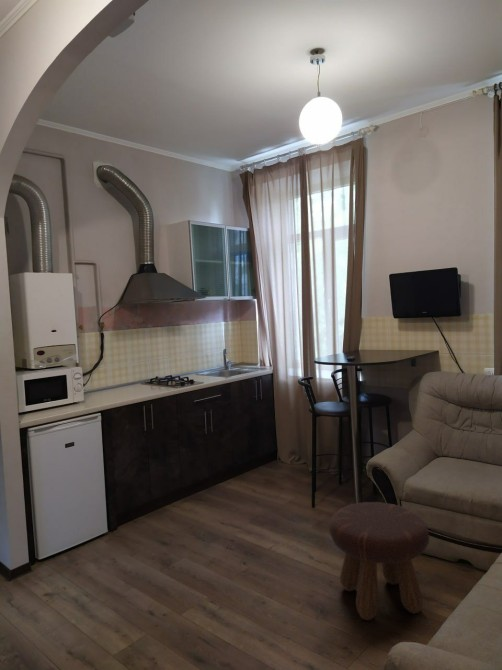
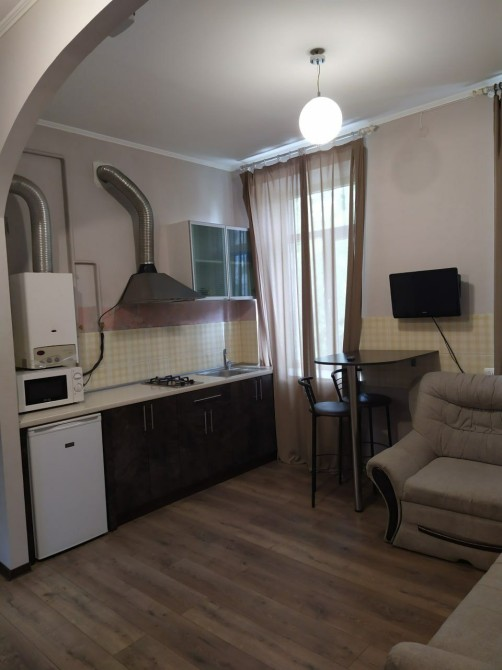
- footstool (379, 558)
